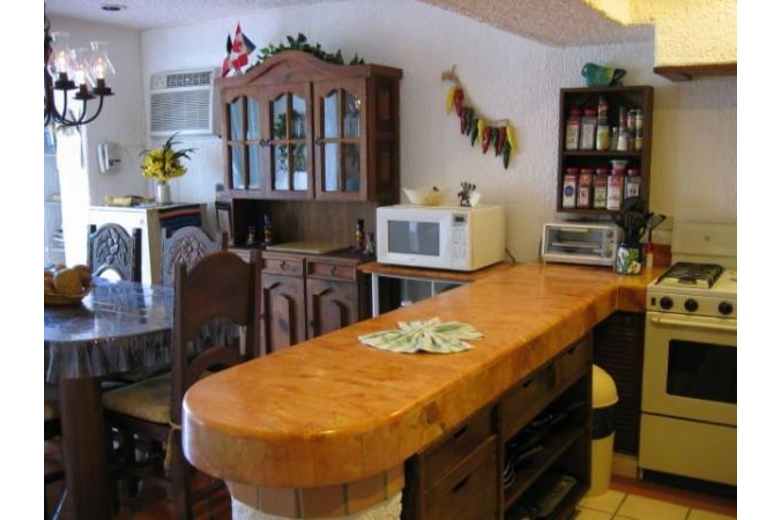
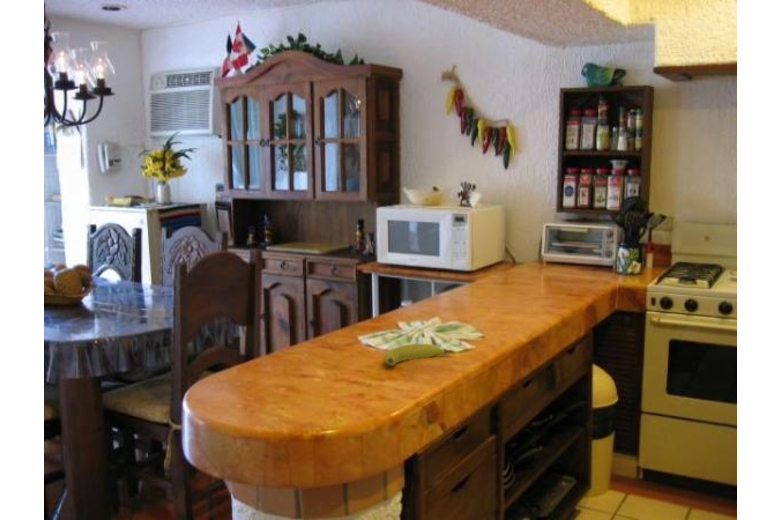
+ fruit (414, 354)
